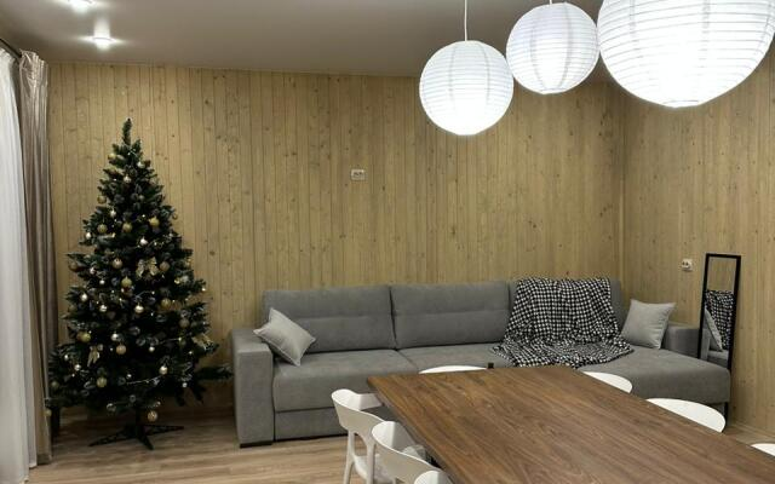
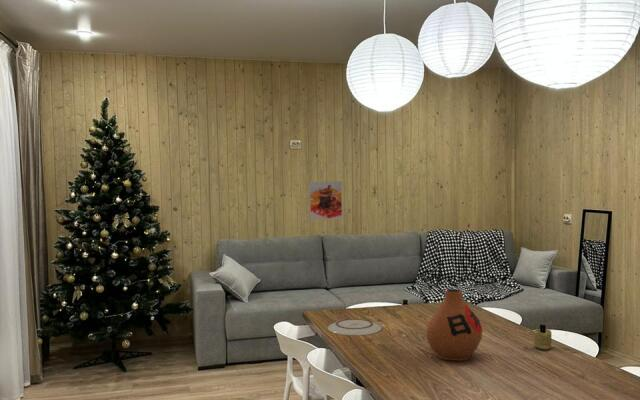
+ vase (454, 323)
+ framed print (325, 200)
+ plate (354, 325)
+ candle (542, 336)
